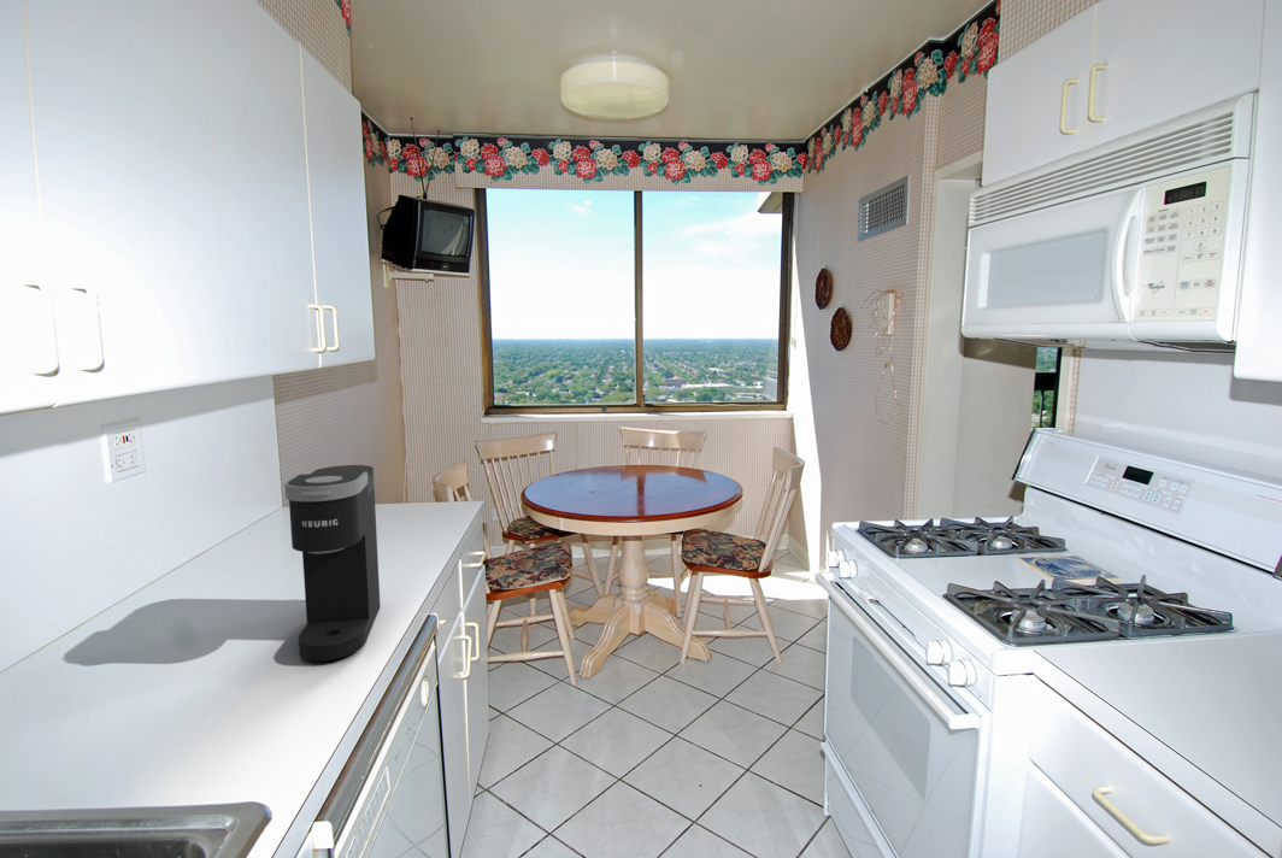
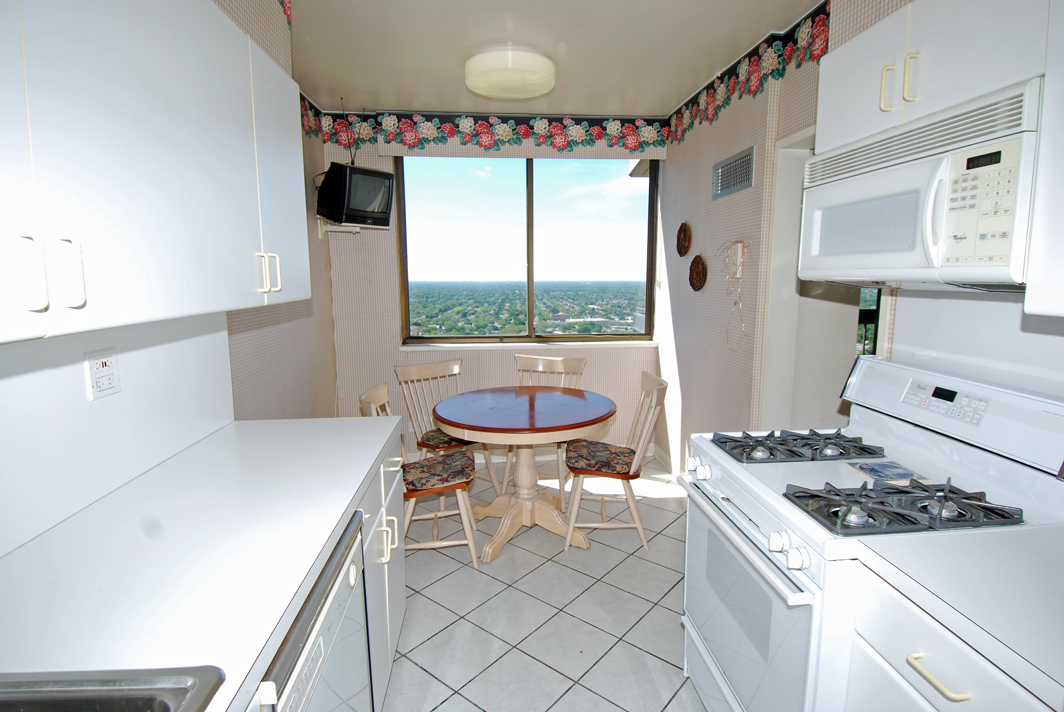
- coffee maker (337, 551)
